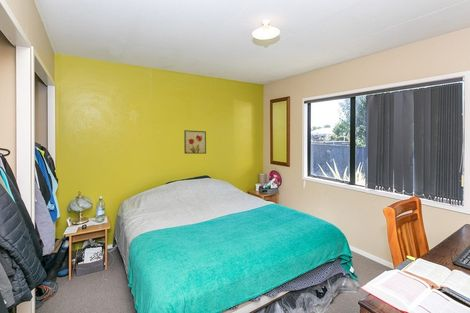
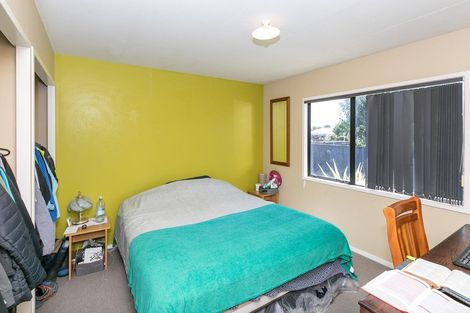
- wall art (195, 142)
